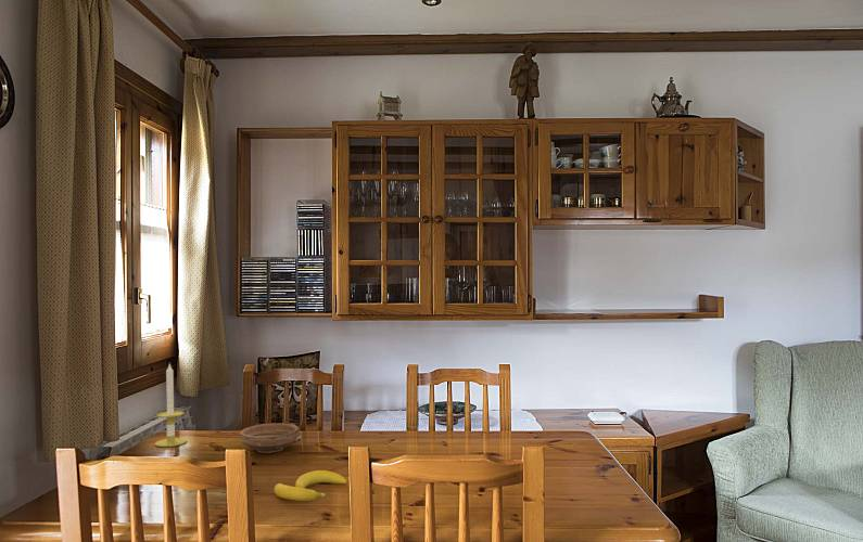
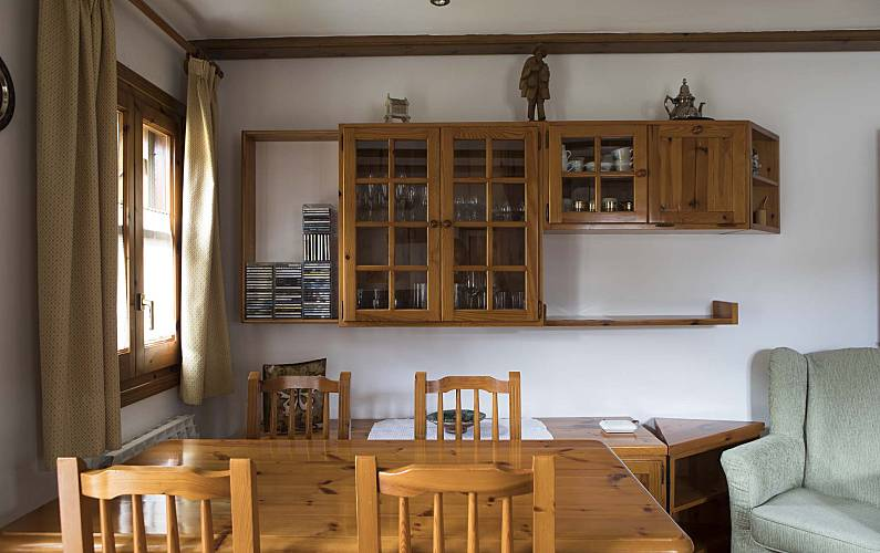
- candle (169, 402)
- bowl (274, 438)
- banana (310, 483)
